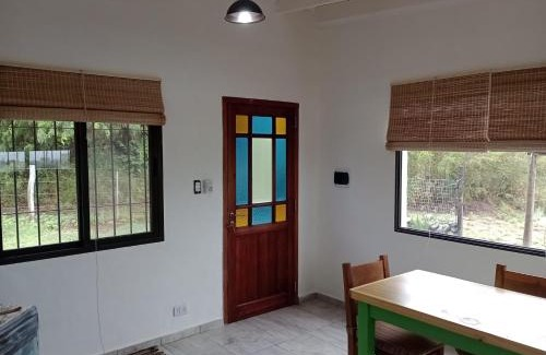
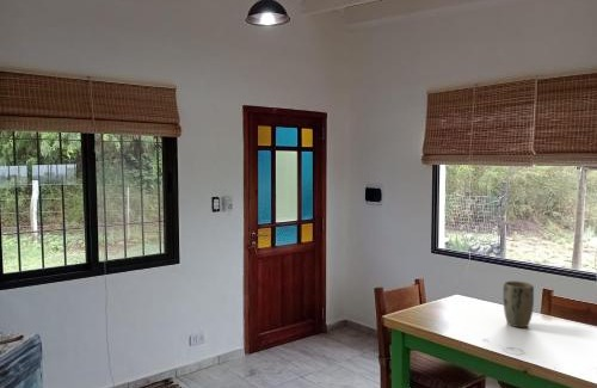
+ plant pot (517, 303)
